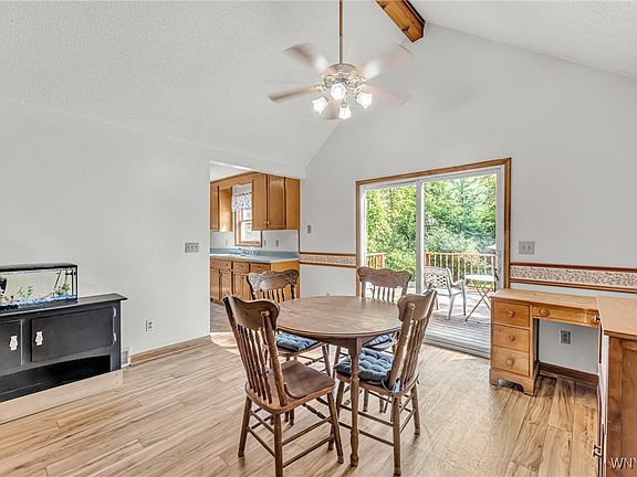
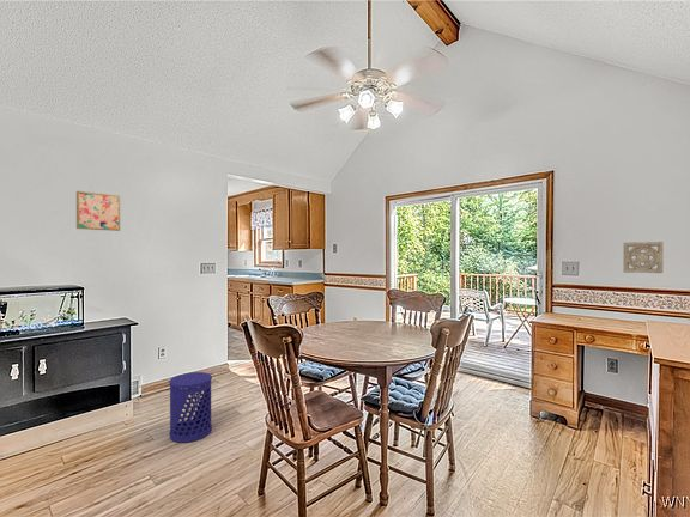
+ wall ornament (642, 256)
+ wall art (98, 211)
+ waste bin (190, 406)
